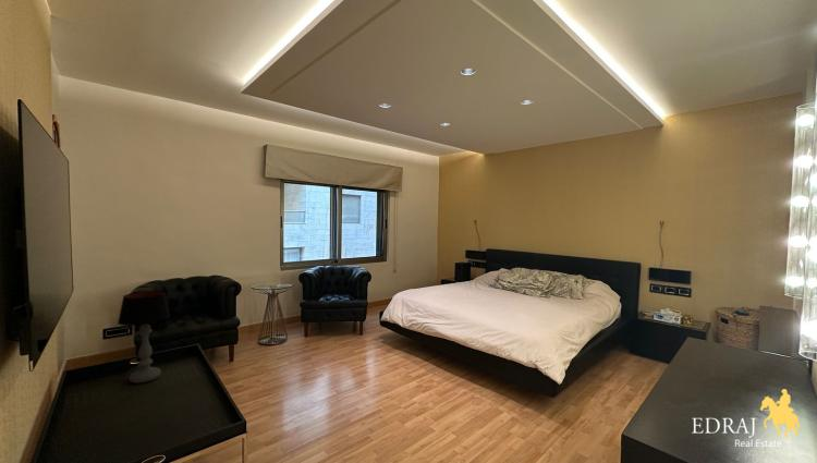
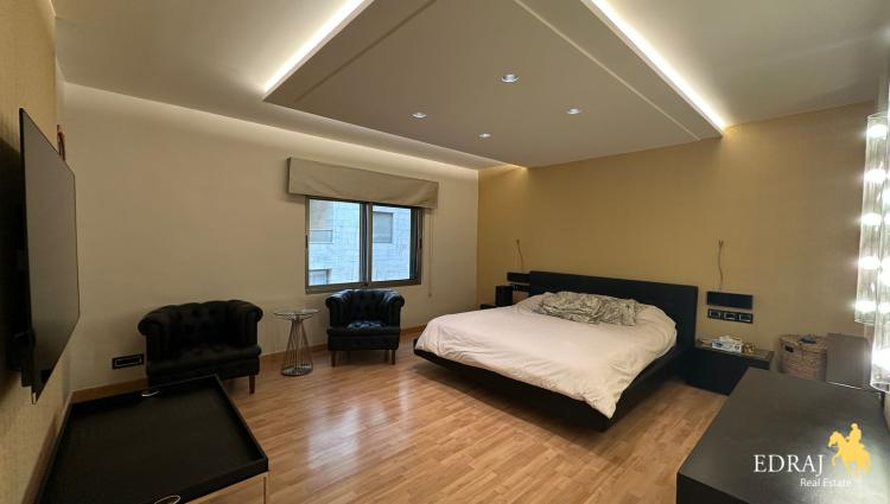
- table lamp (145, 336)
